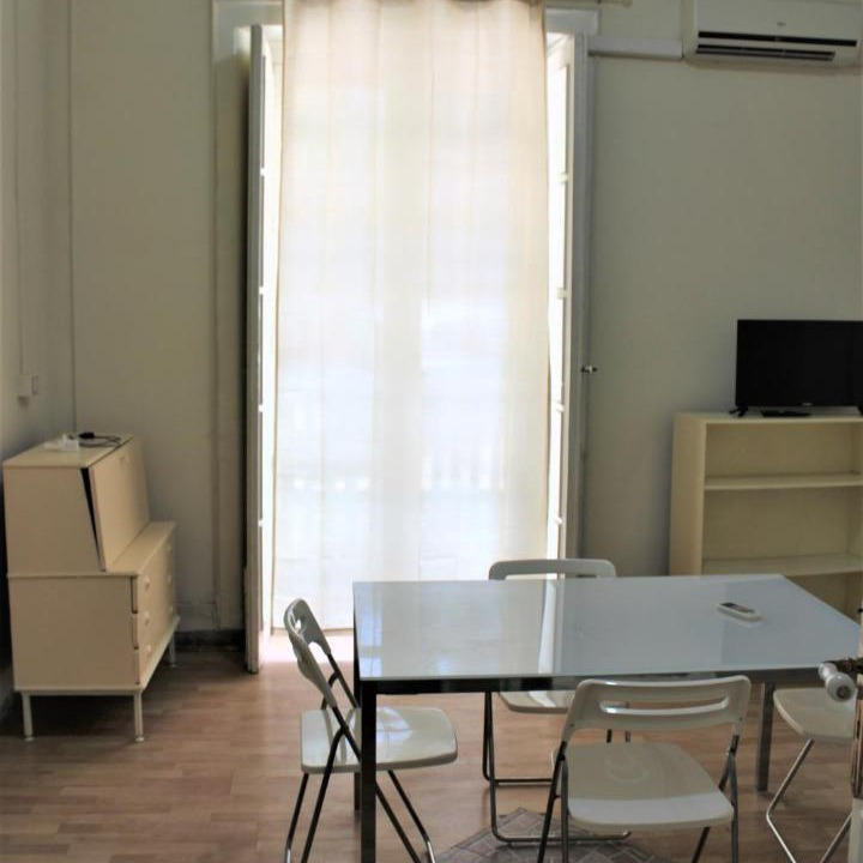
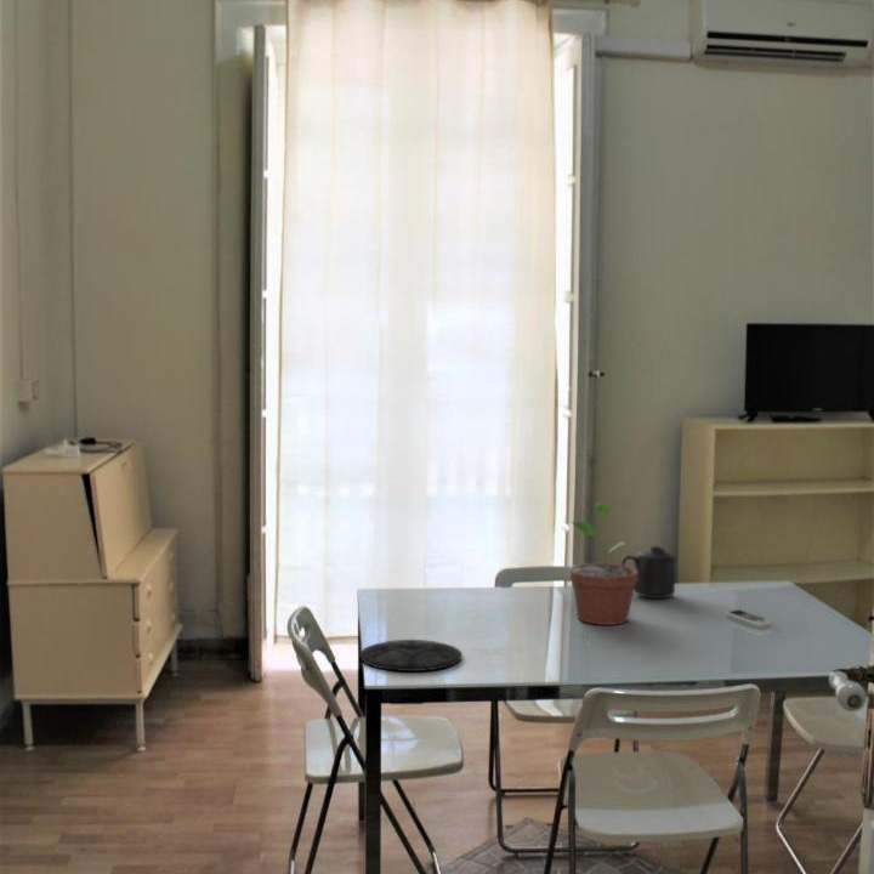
+ plate (410, 648)
+ potted plant (603, 562)
+ mug (648, 572)
